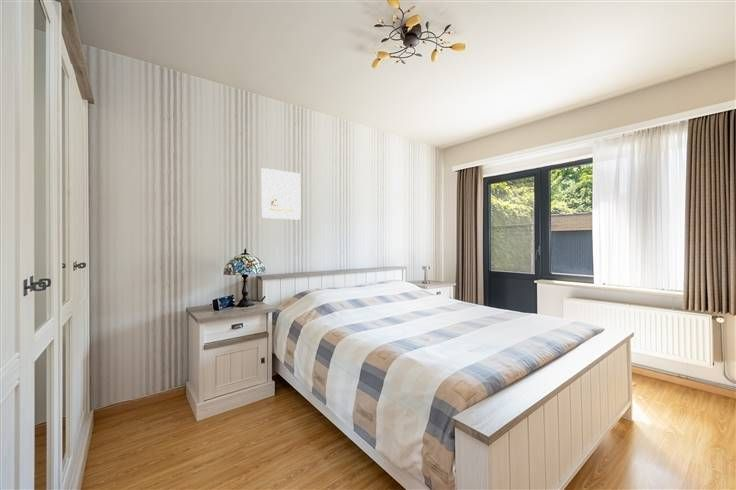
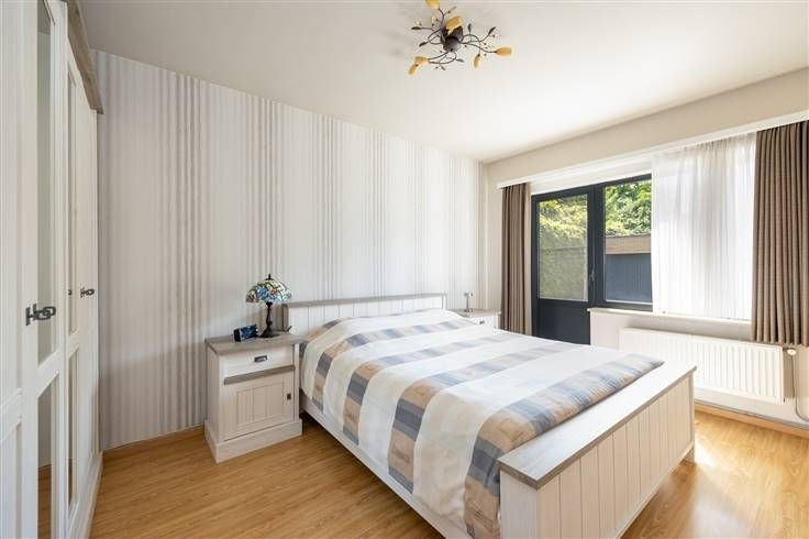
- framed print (281, 194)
